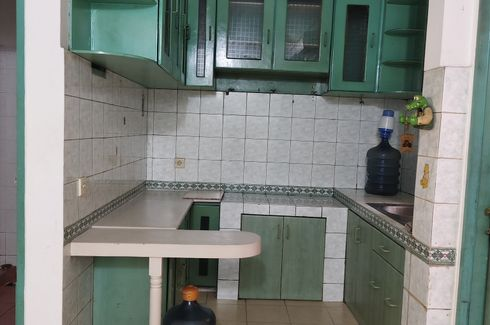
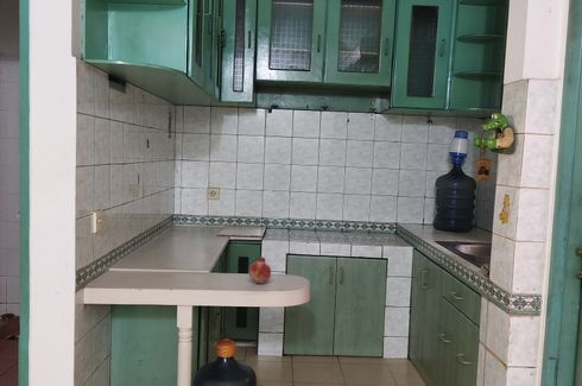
+ fruit (259, 270)
